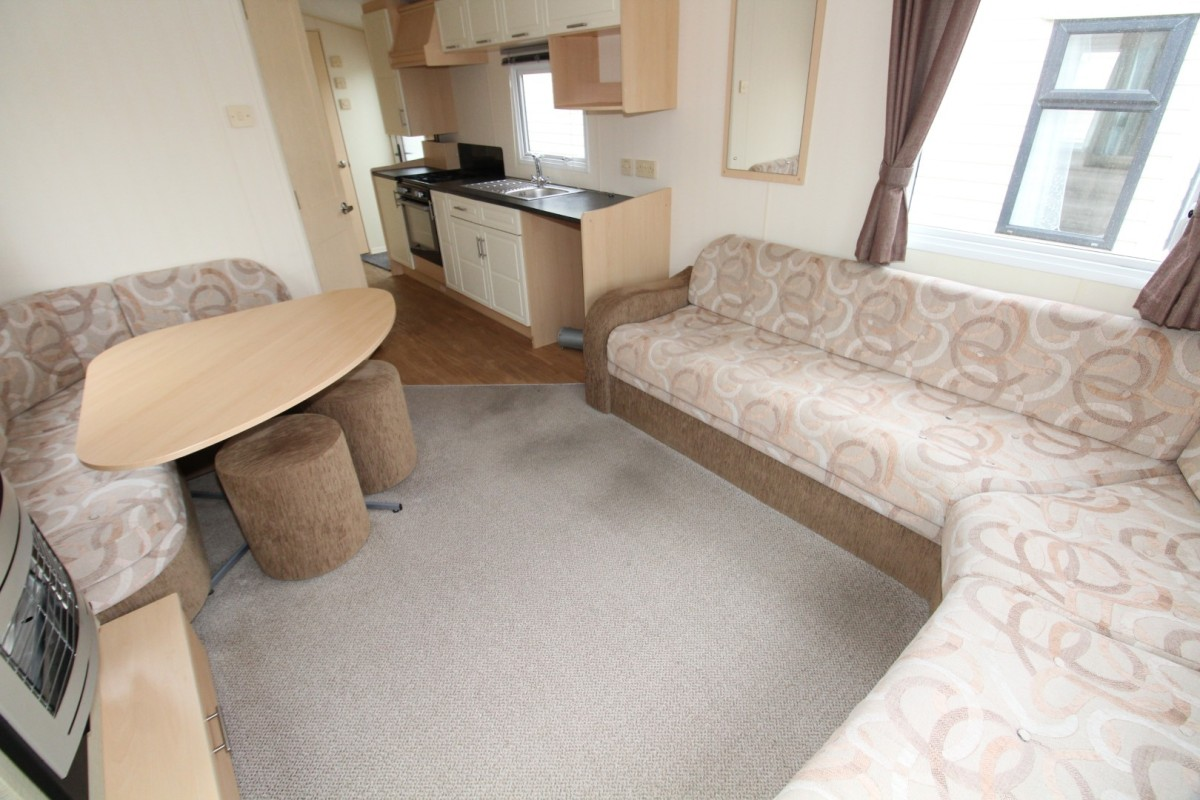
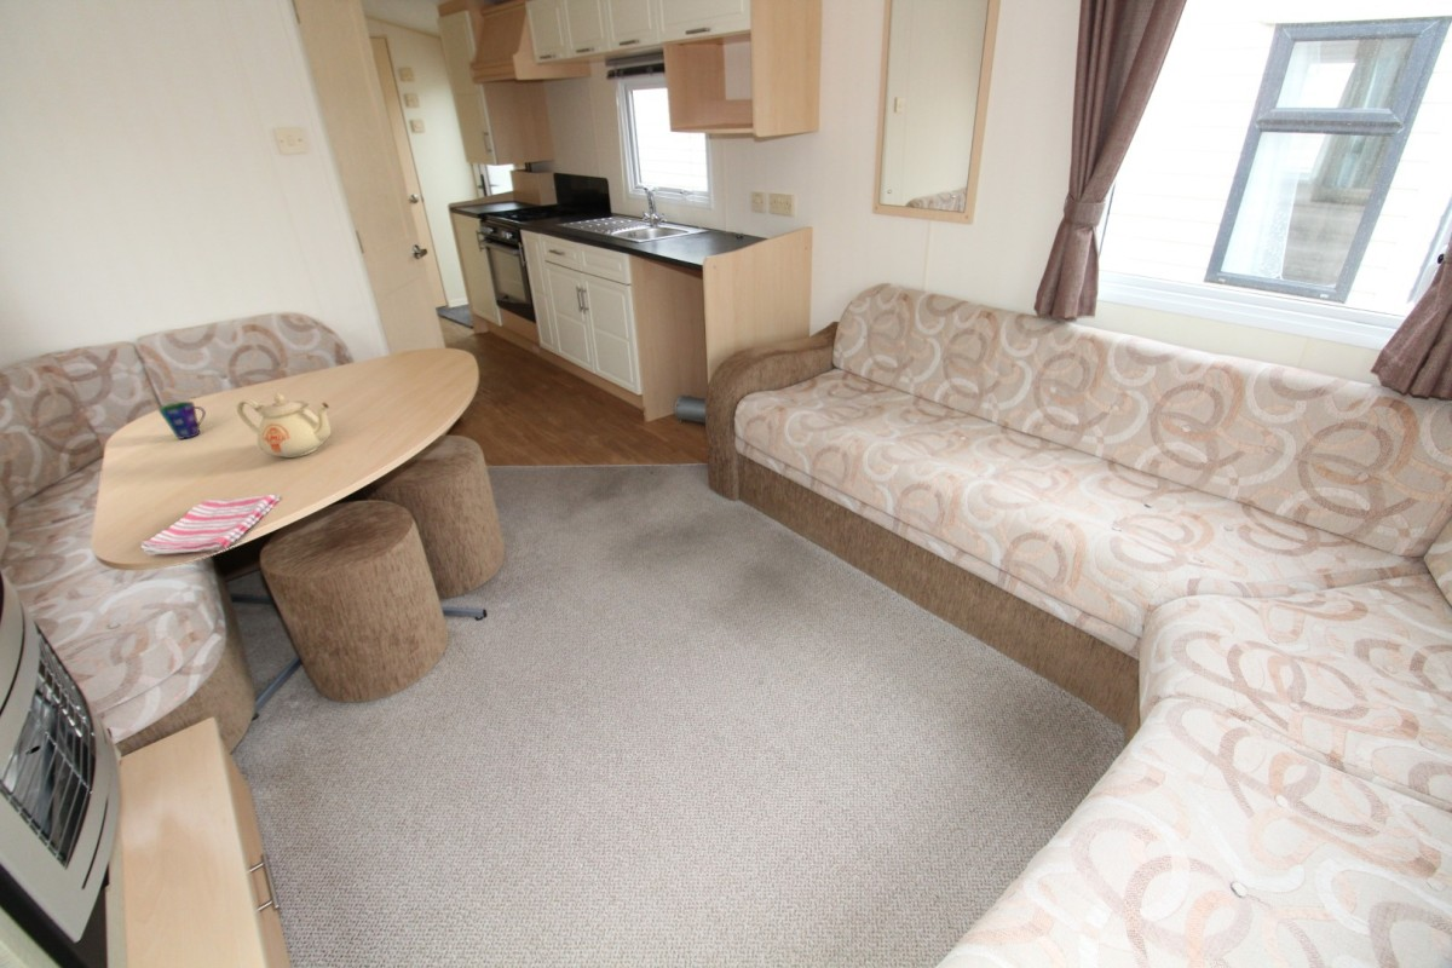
+ teapot (288, 422)
+ cup (186, 420)
+ dish towel (214, 520)
